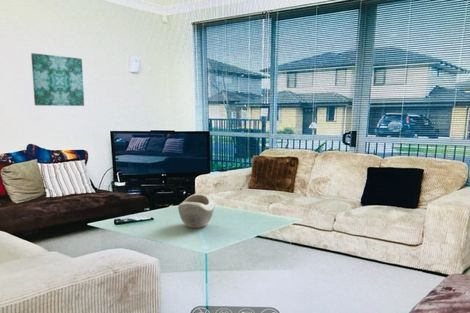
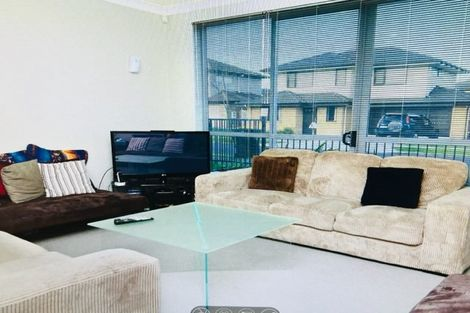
- decorative bowl (196, 211)
- wall art (59, 81)
